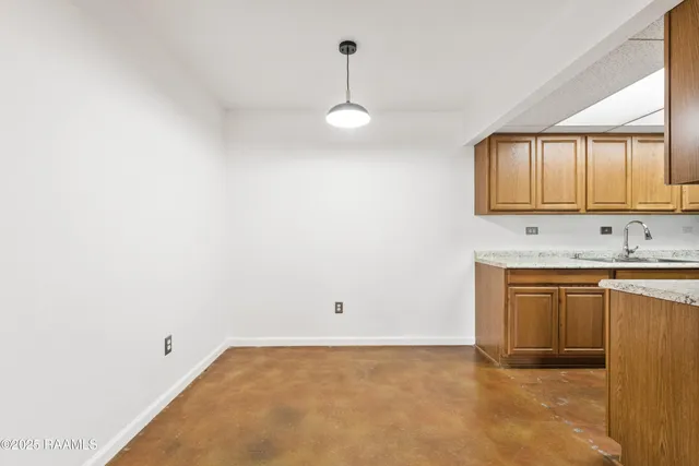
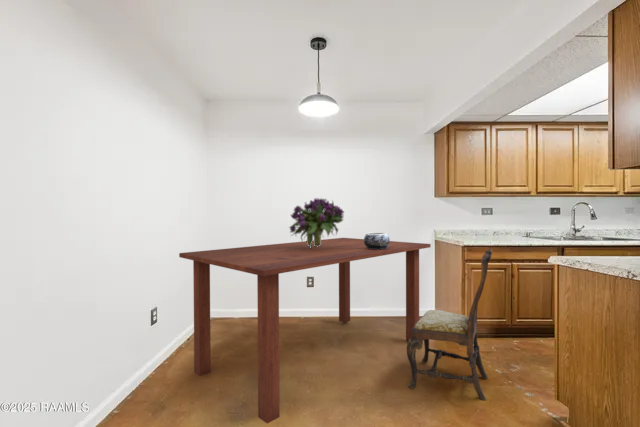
+ dining table (339, 301)
+ dining chair (450, 313)
+ bouquet (316, 222)
+ decorative bowl (376, 240)
